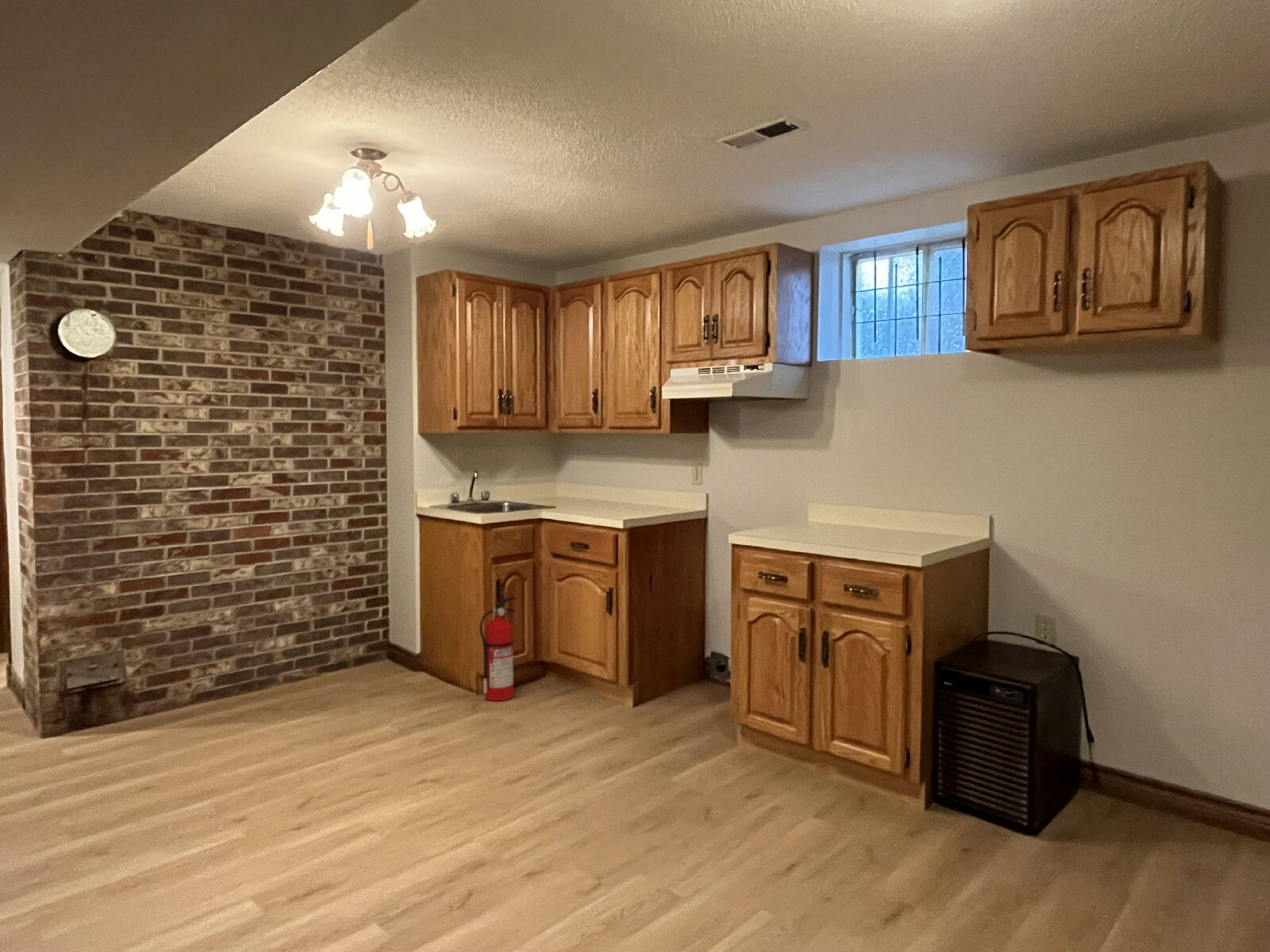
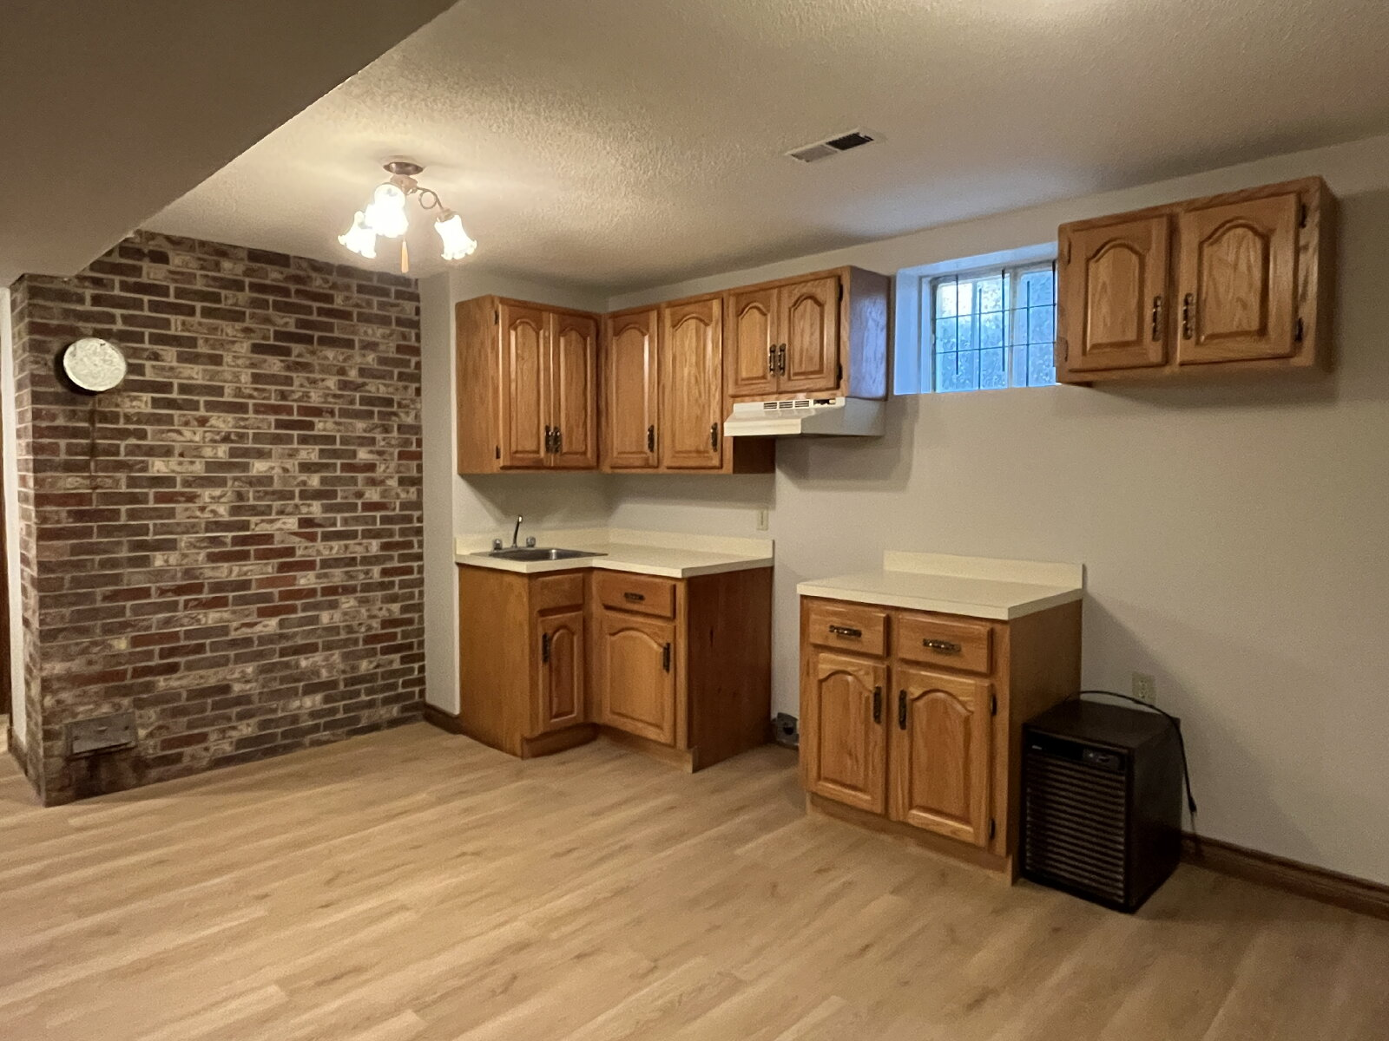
- fire extinguisher (498, 648)
